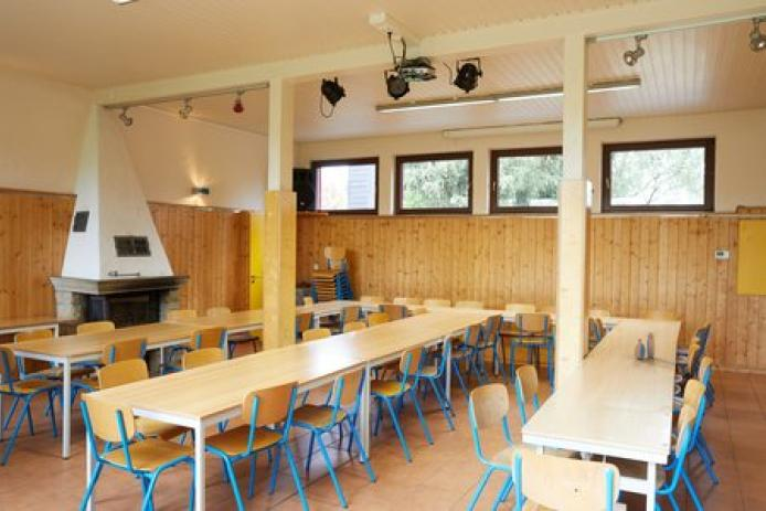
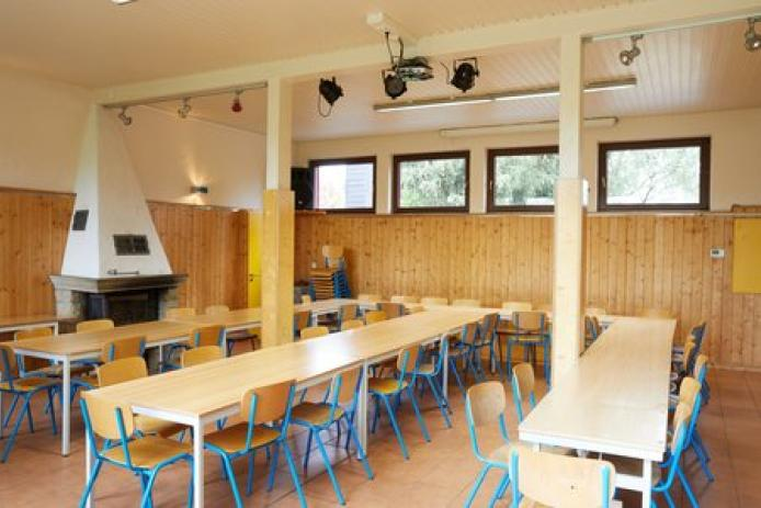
- water jug (647, 345)
